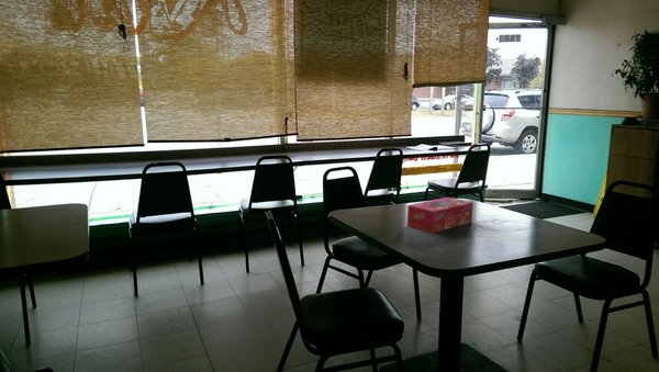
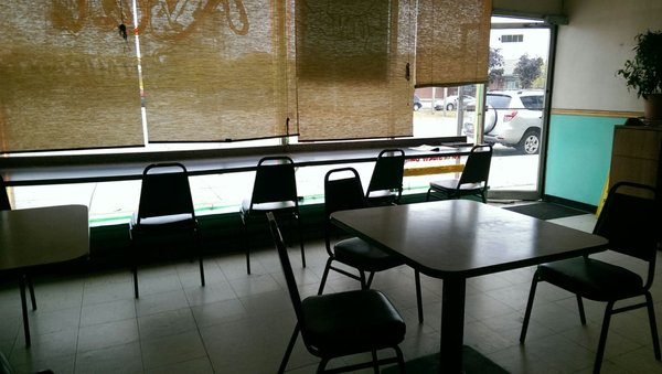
- tissue box (439, 213)
